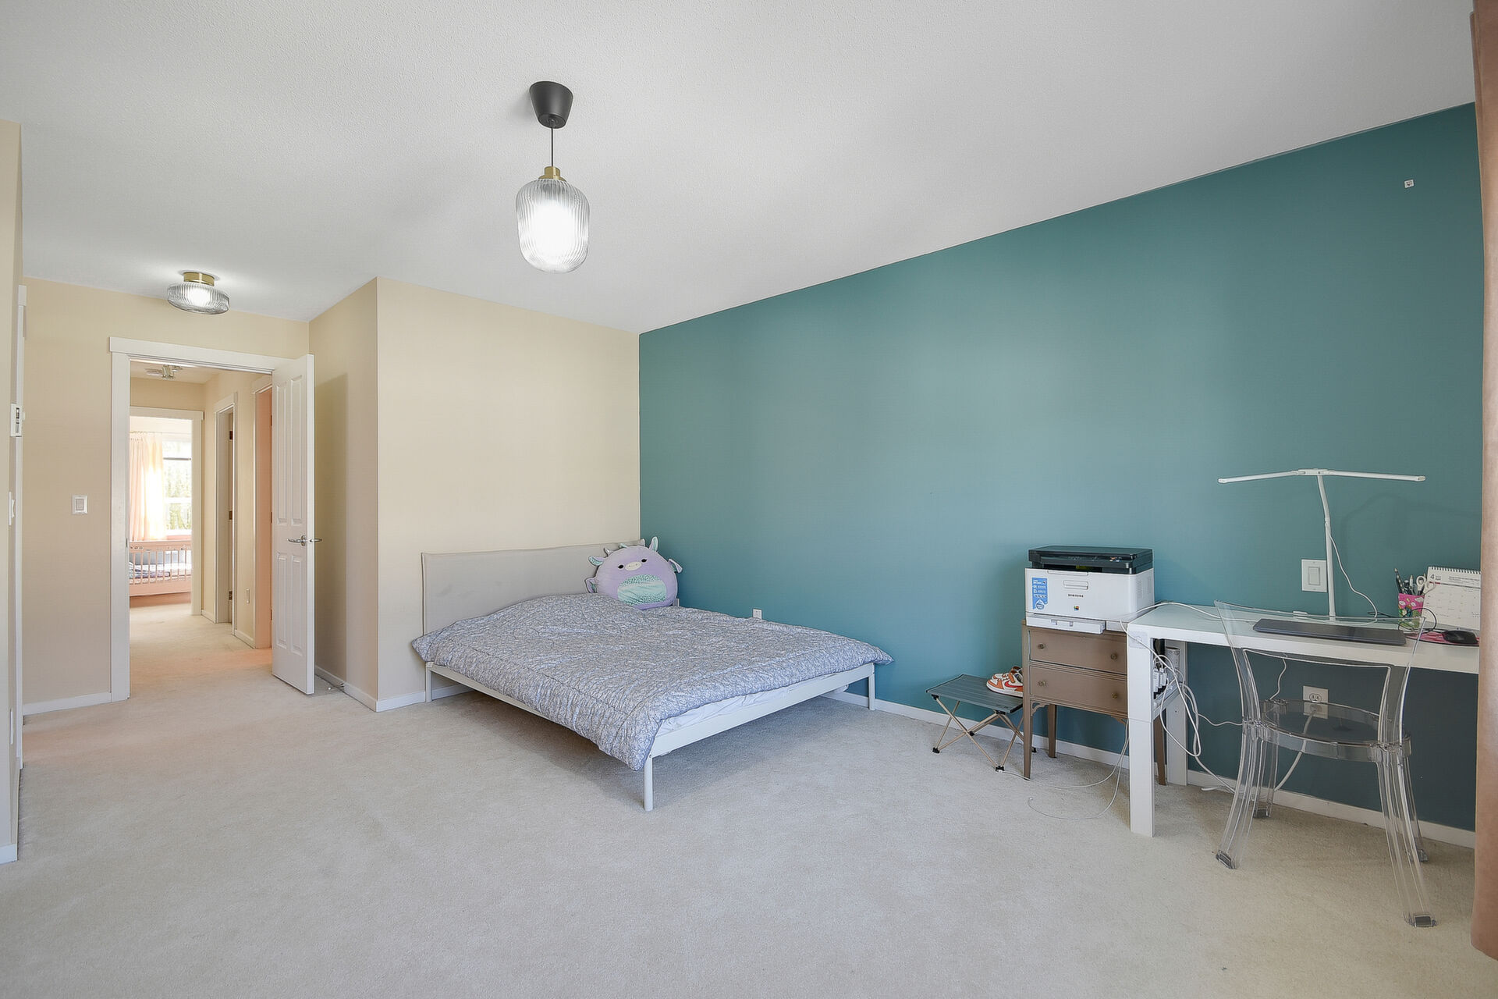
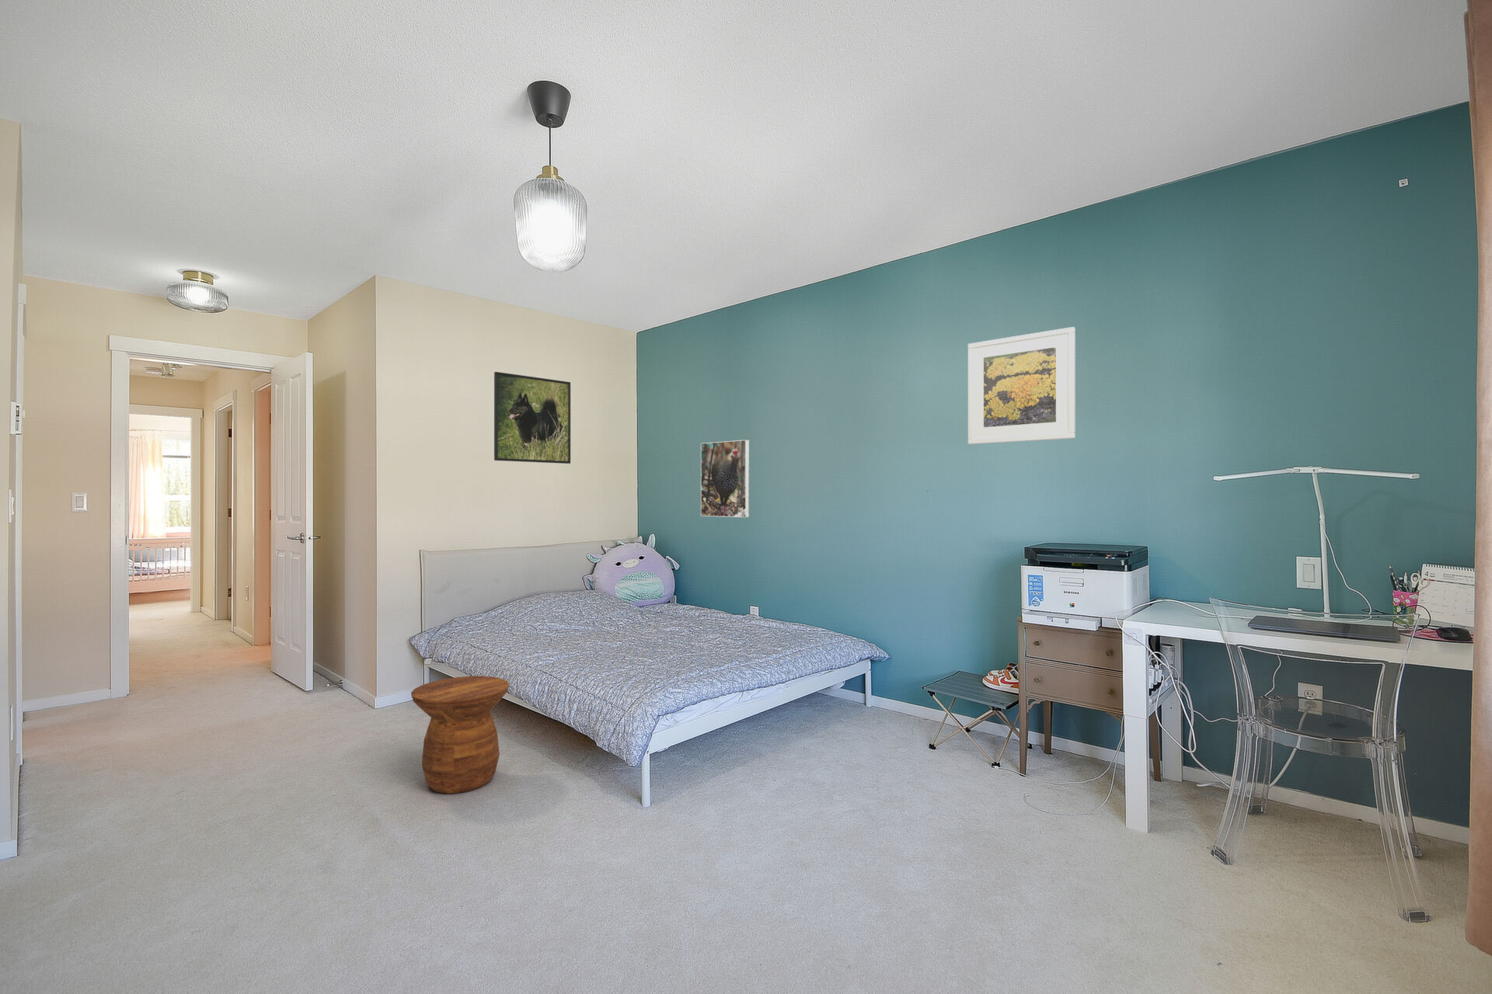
+ side table (461, 734)
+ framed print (724, 479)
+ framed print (534, 419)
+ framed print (1019, 388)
